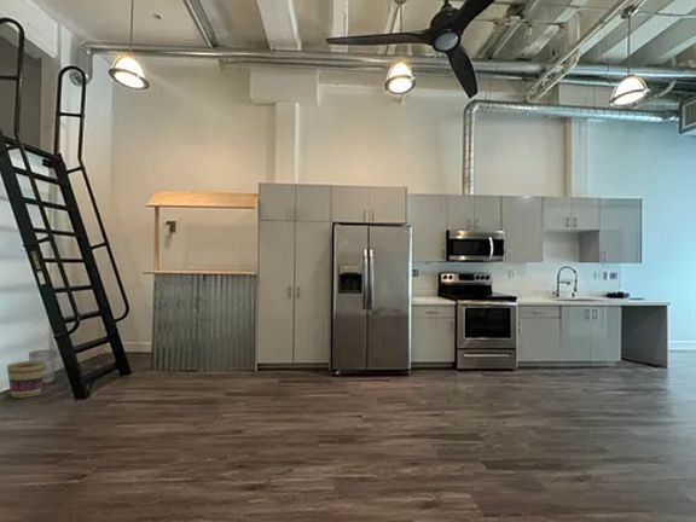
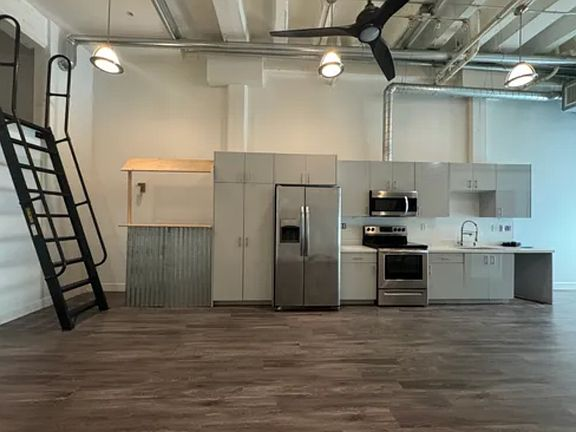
- wastebasket (45, 366)
- basket (25, 378)
